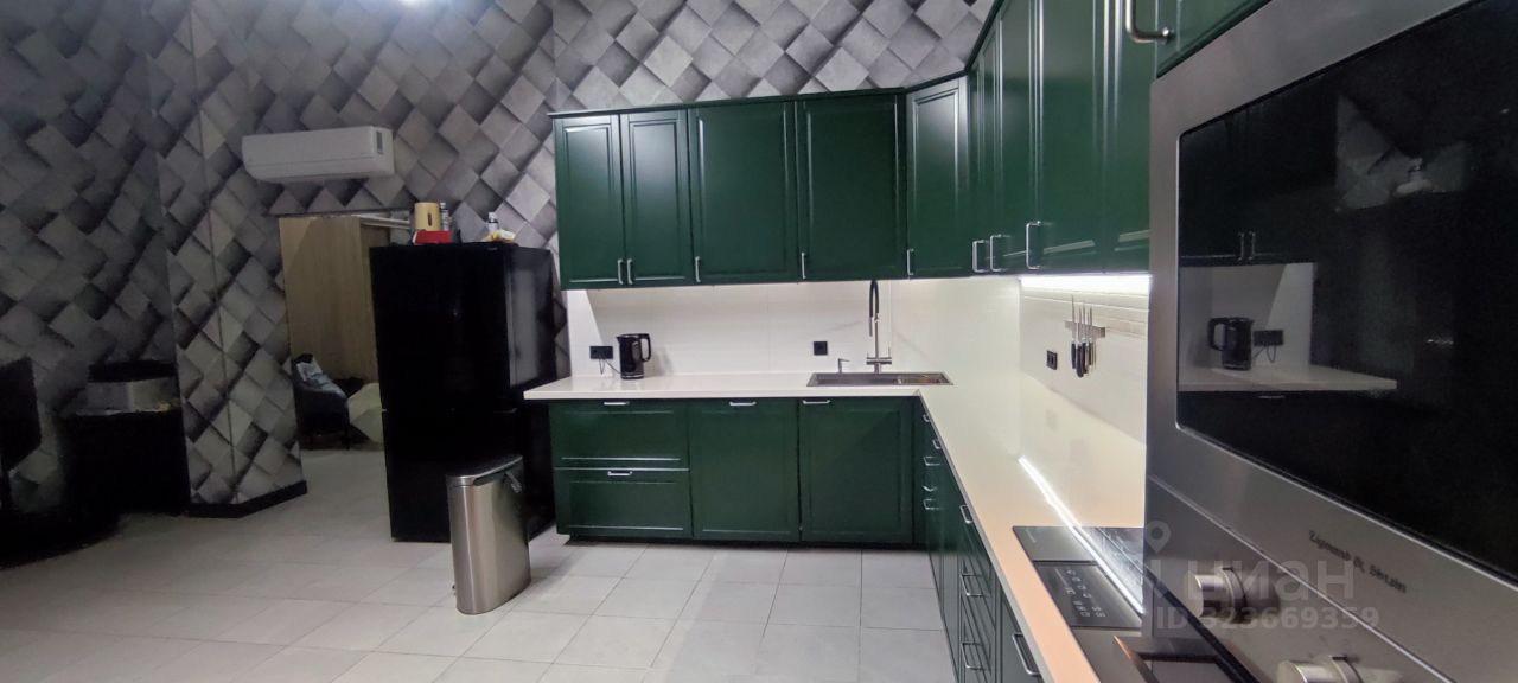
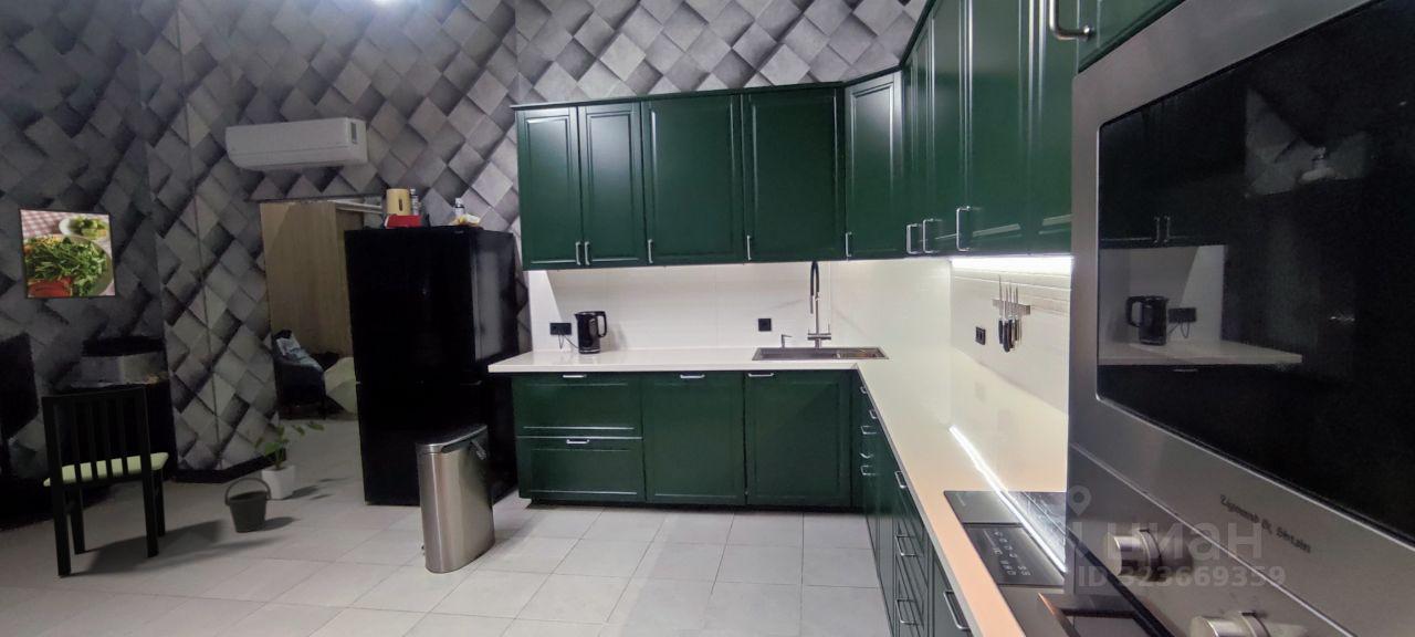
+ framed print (69, 253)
+ dining chair (109, 470)
+ bucket (248, 502)
+ house plant (282, 460)
